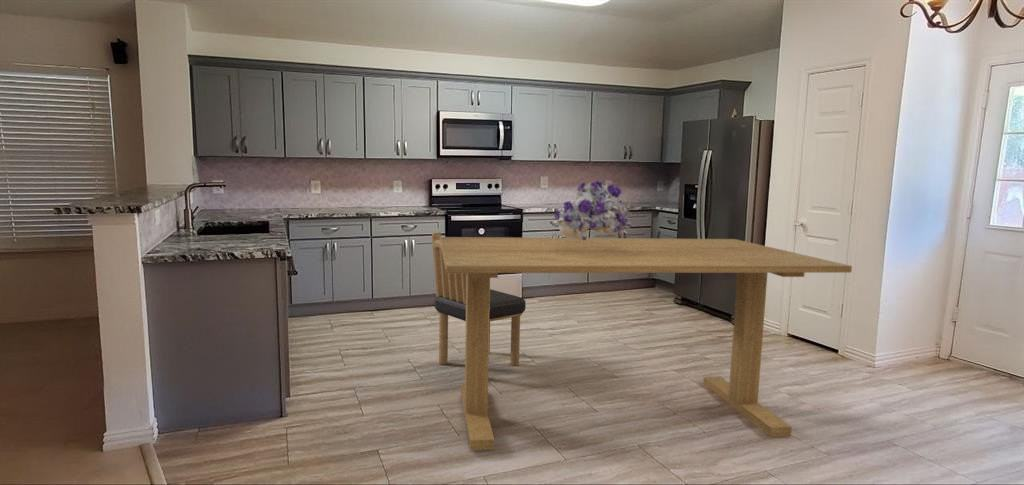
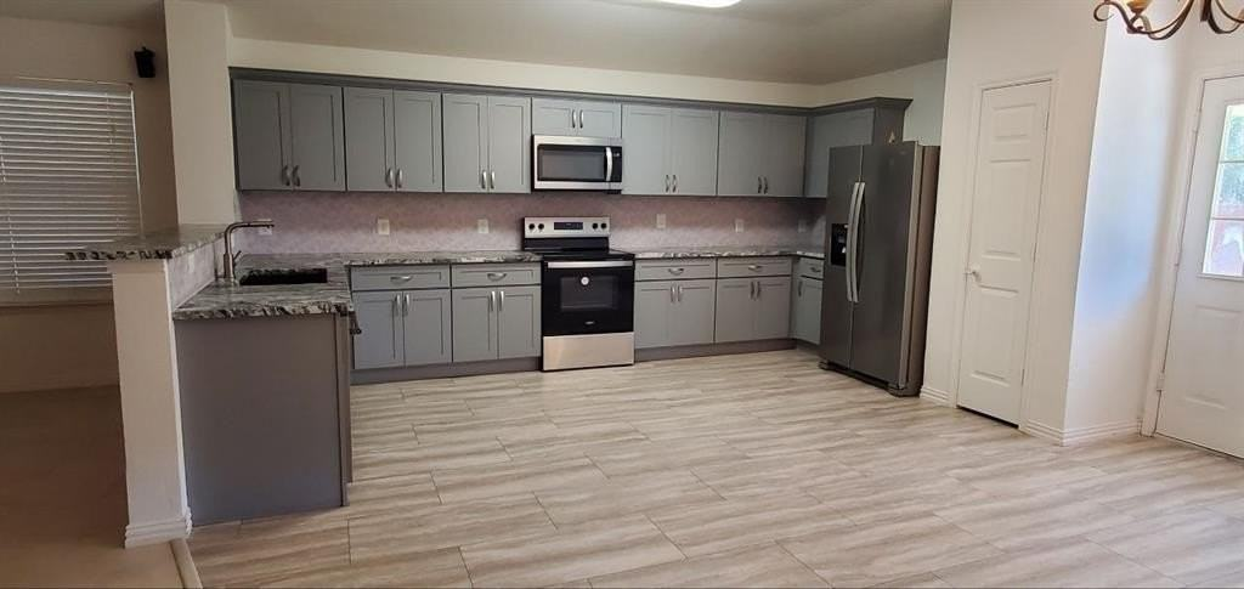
- dining table (617, 272)
- bouquet (592, 213)
- dining chair (490, 299)
